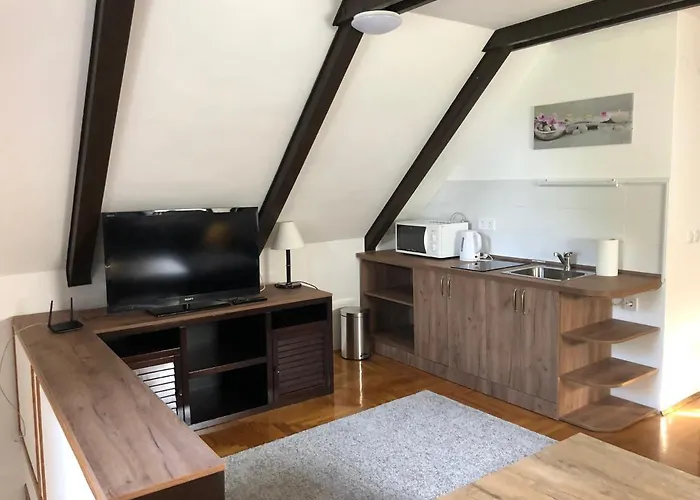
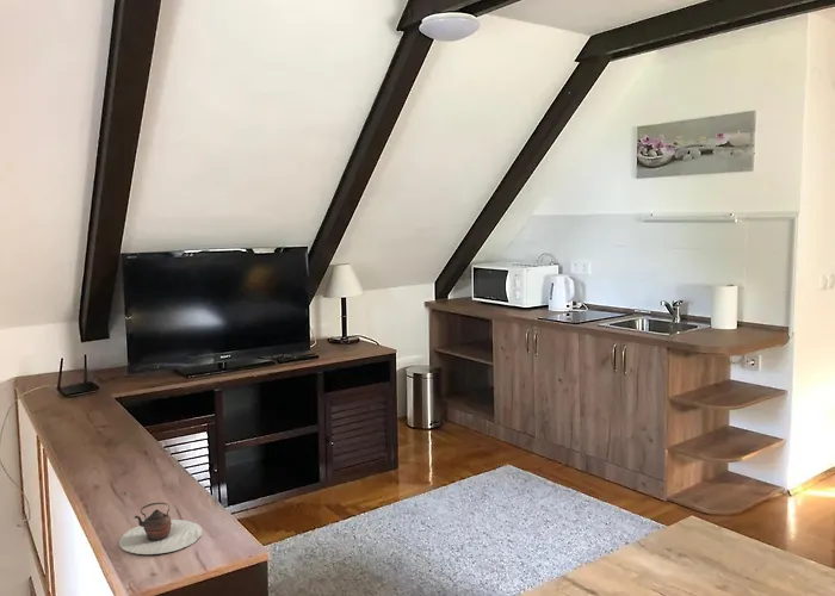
+ teapot (160, 519)
